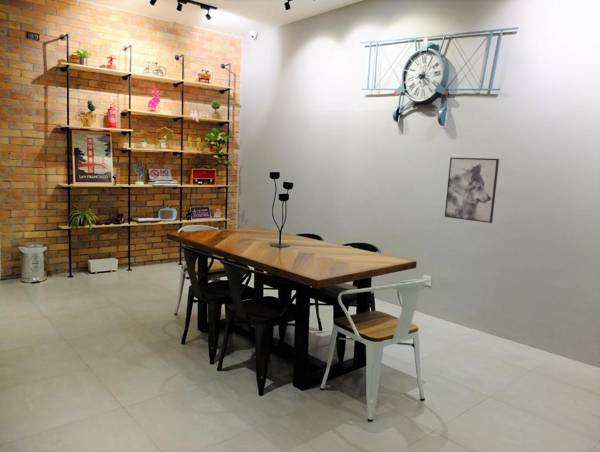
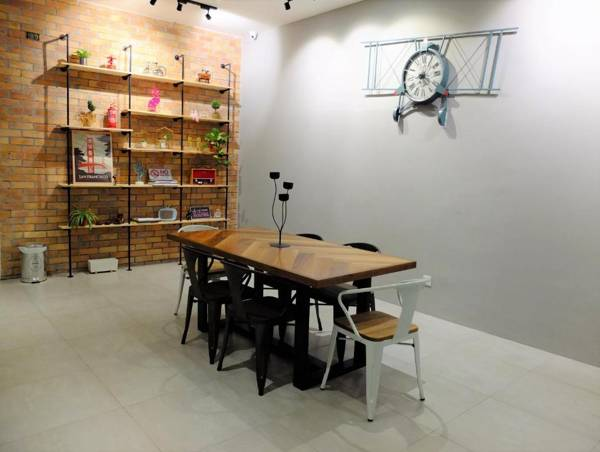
- wall art (470, 189)
